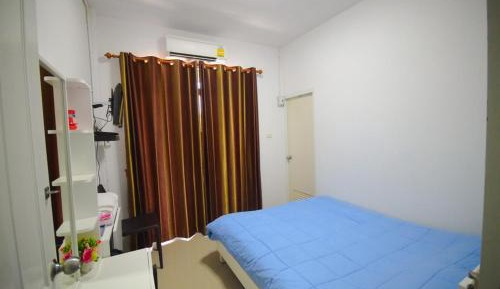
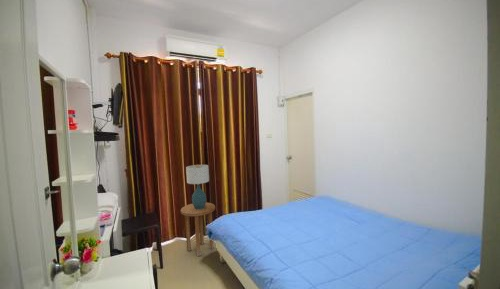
+ table lamp (198, 186)
+ side table (199, 228)
